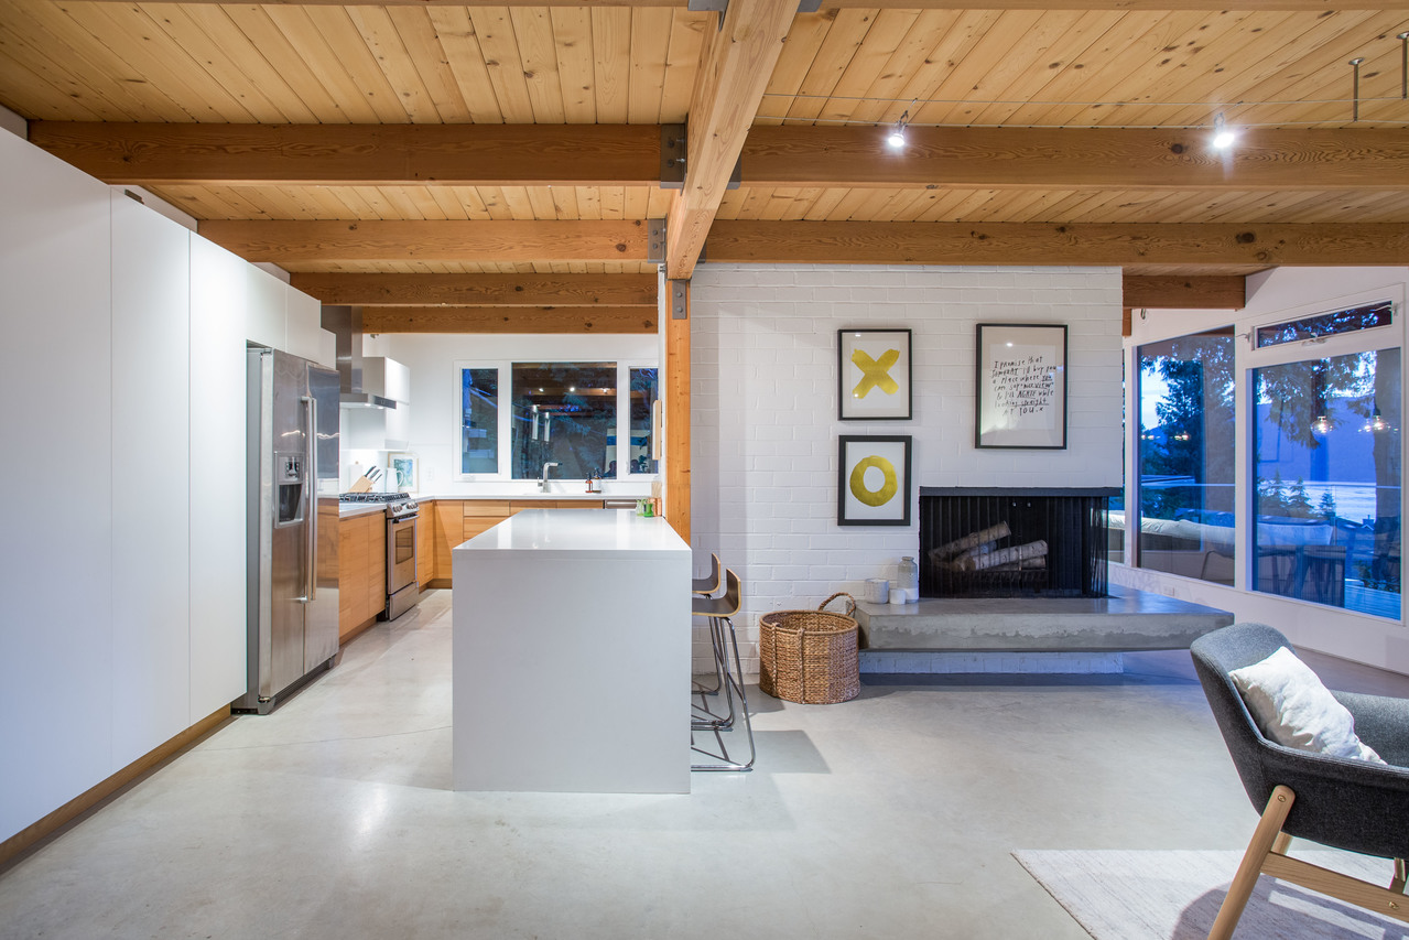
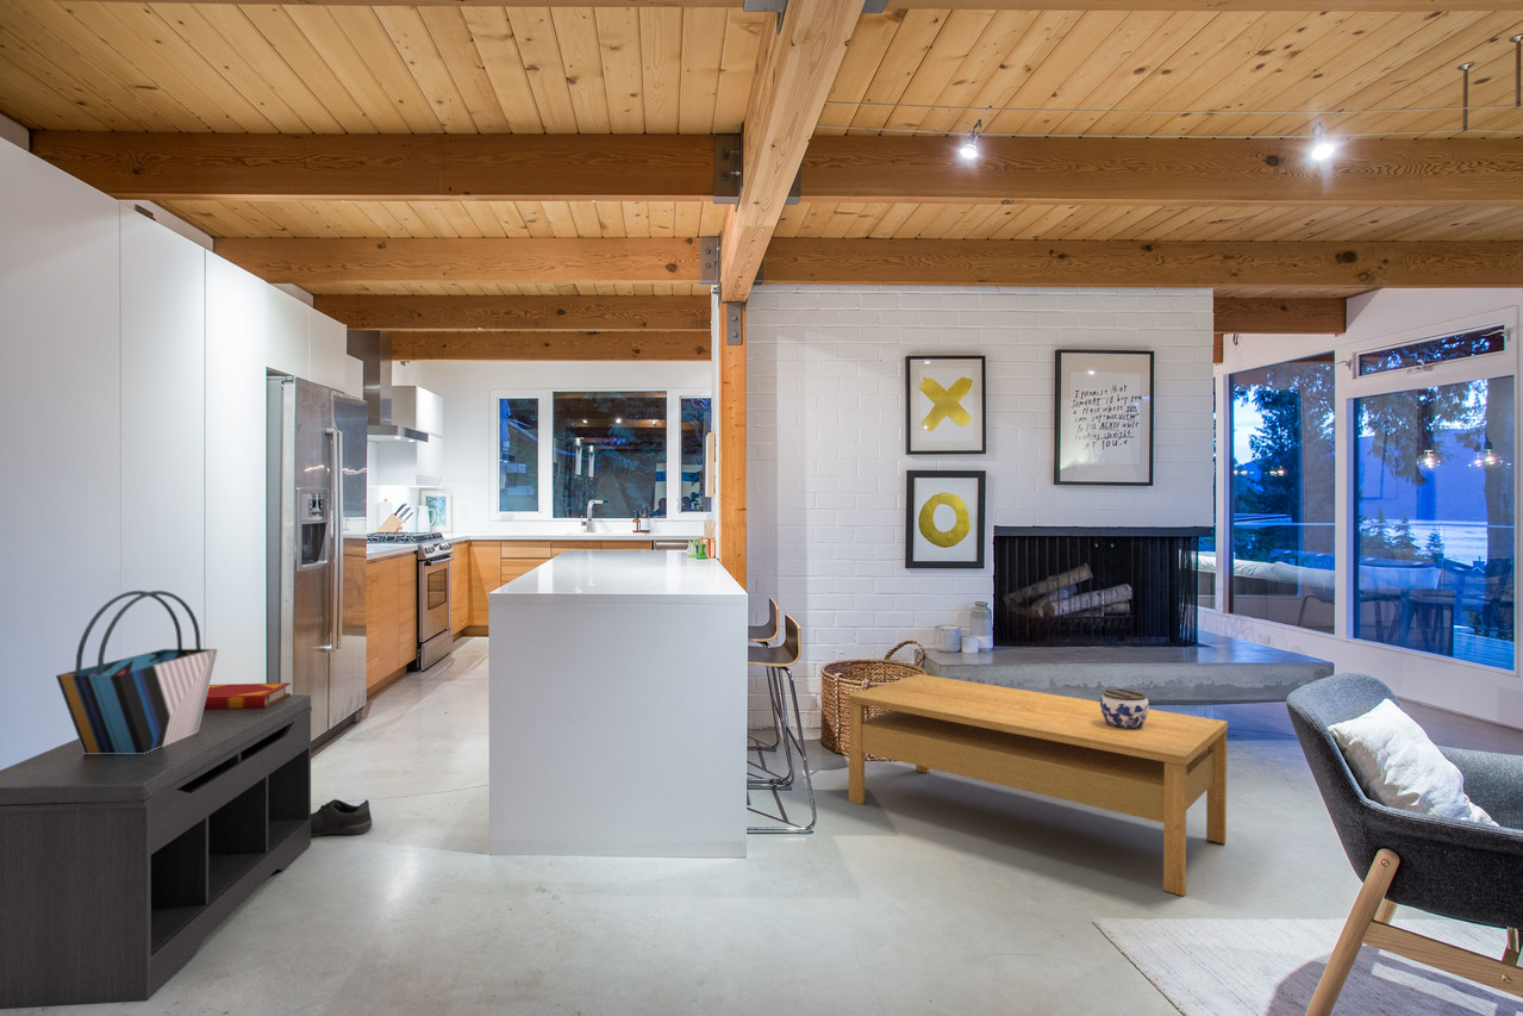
+ bench (167, 821)
+ shoe (325, 816)
+ tote bag (143, 666)
+ jar (1124, 708)
+ hardback book (231, 696)
+ coffee table (1025, 763)
